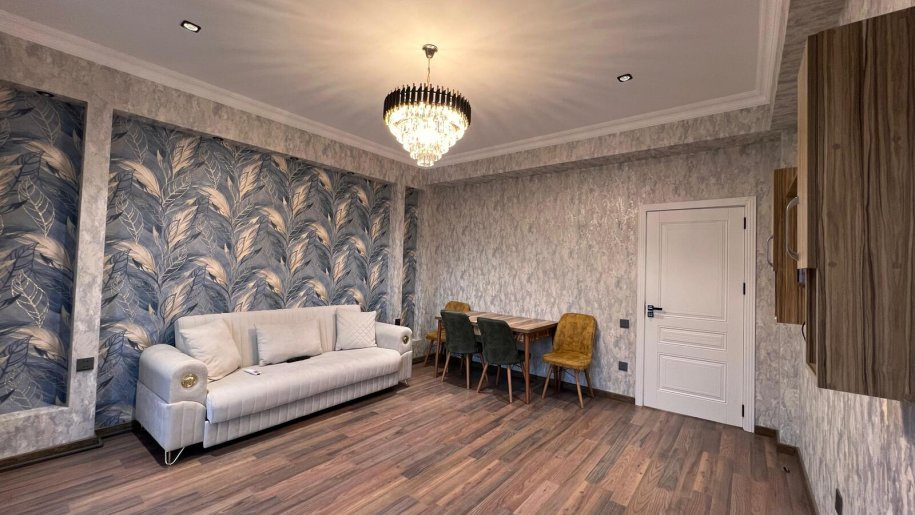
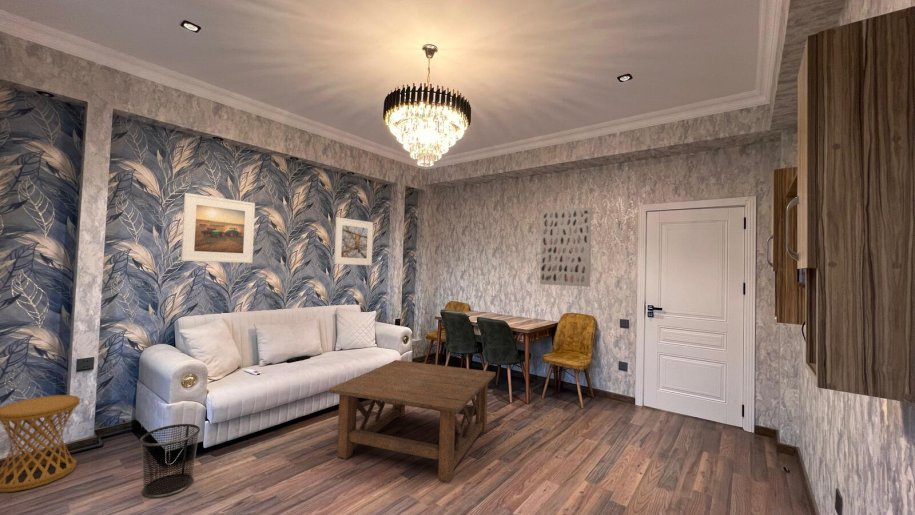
+ waste bin (169, 459)
+ wall art (564, 247)
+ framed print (354, 242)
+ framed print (220, 230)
+ coffee table (419, 407)
+ side table (37, 439)
